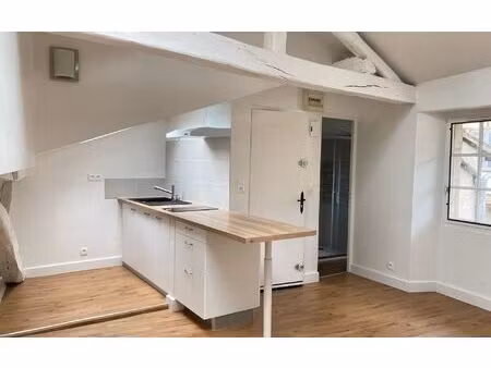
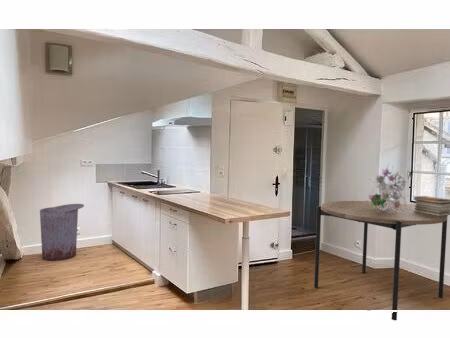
+ book stack (432, 205)
+ bouquet (384, 184)
+ trash can (62, 230)
+ dining table (366, 250)
